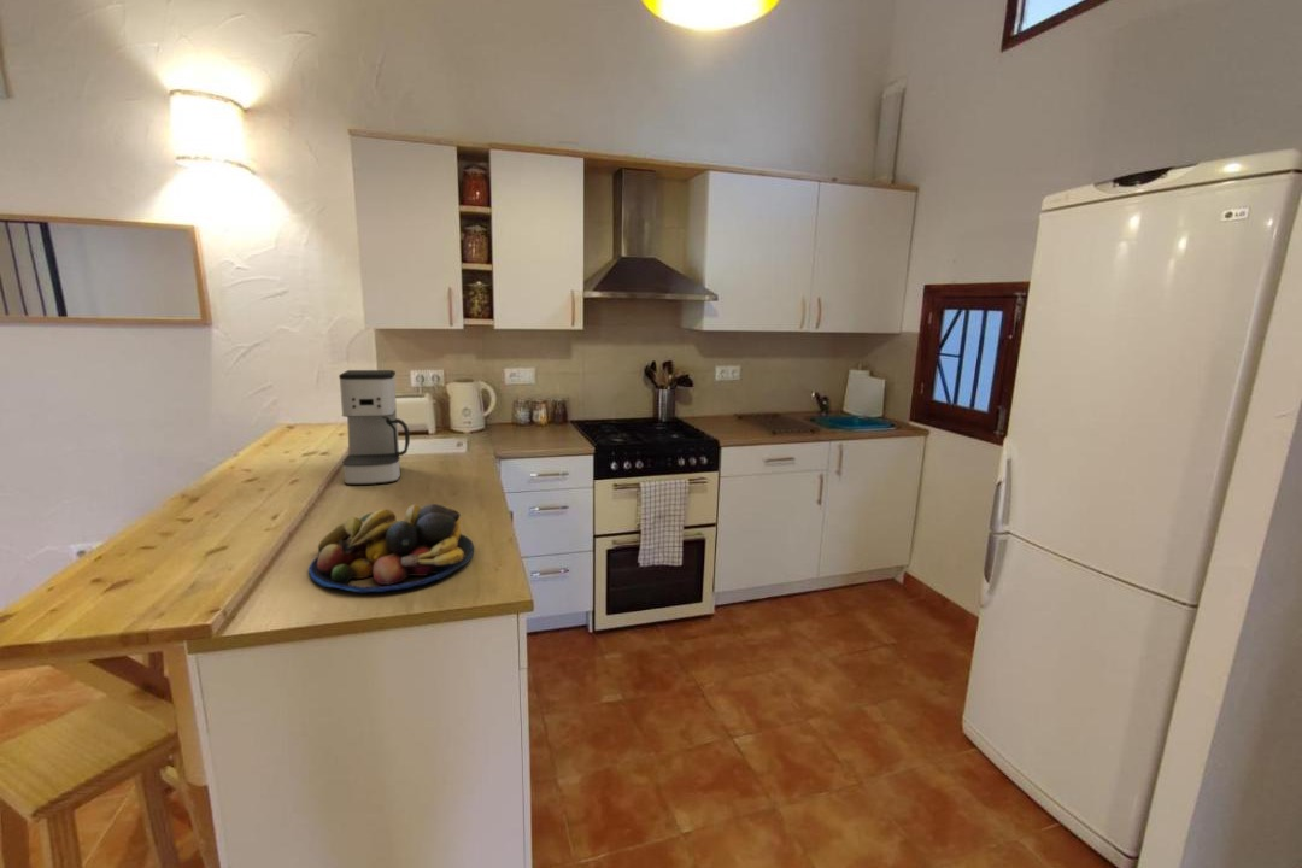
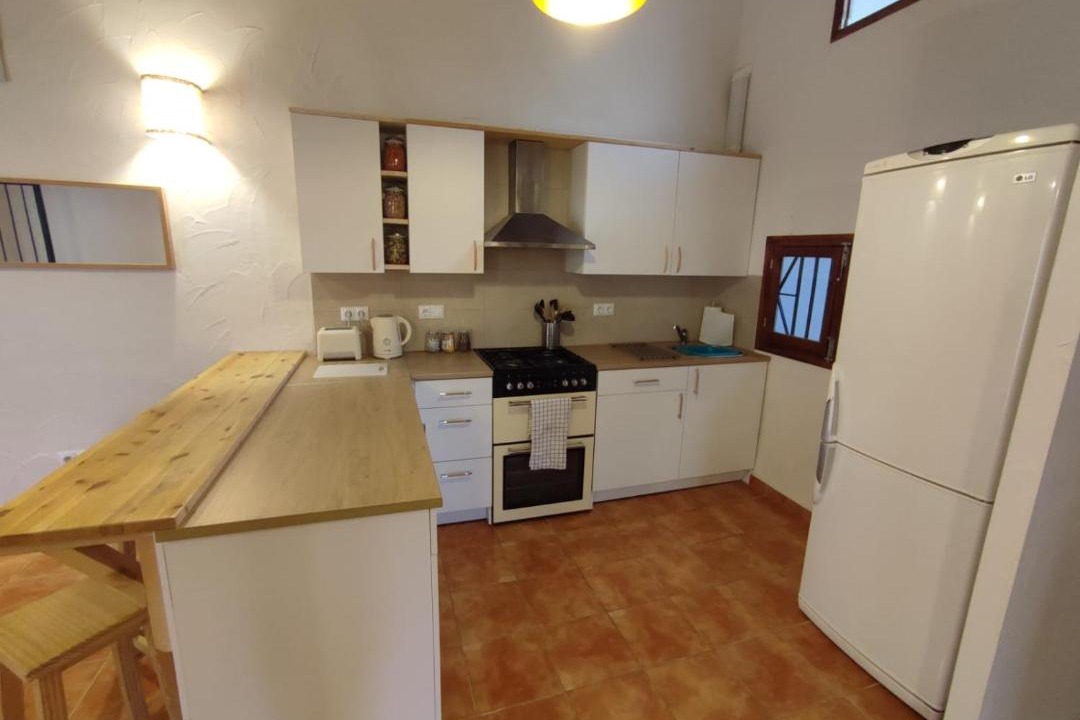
- coffee maker (375, 424)
- fruit bowl (393, 533)
